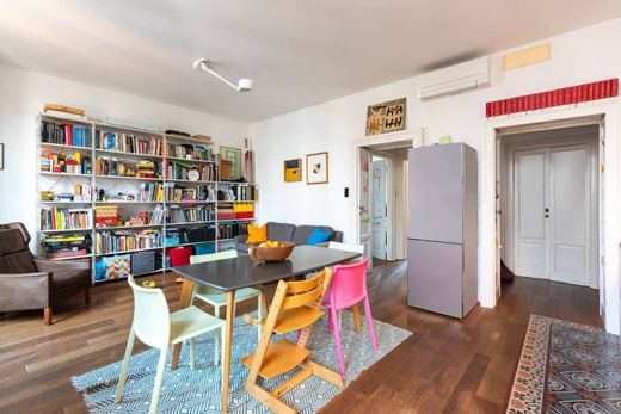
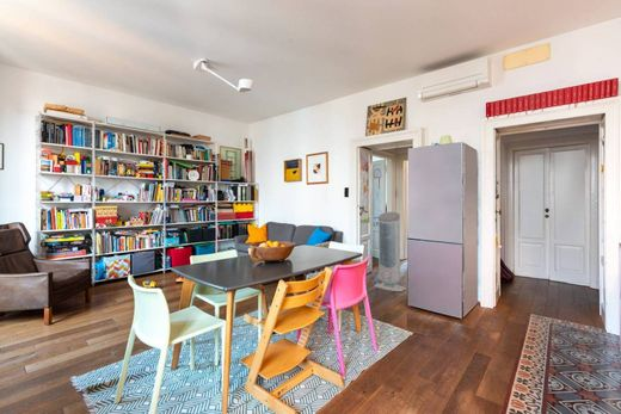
+ air purifier (389, 249)
